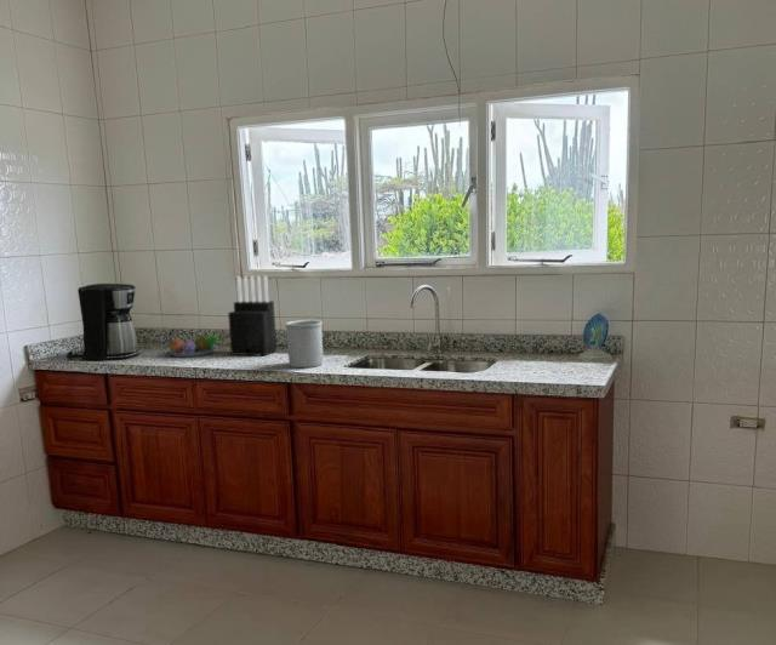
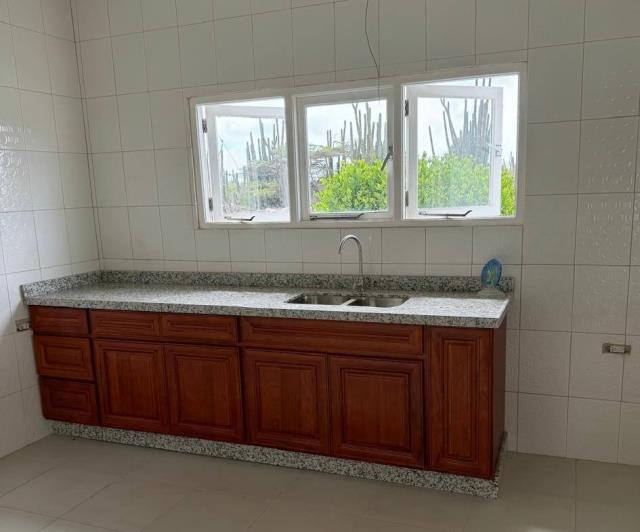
- knife block (250, 315)
- utensil holder (304, 343)
- fruit bowl (193, 343)
- coffee maker (104, 320)
